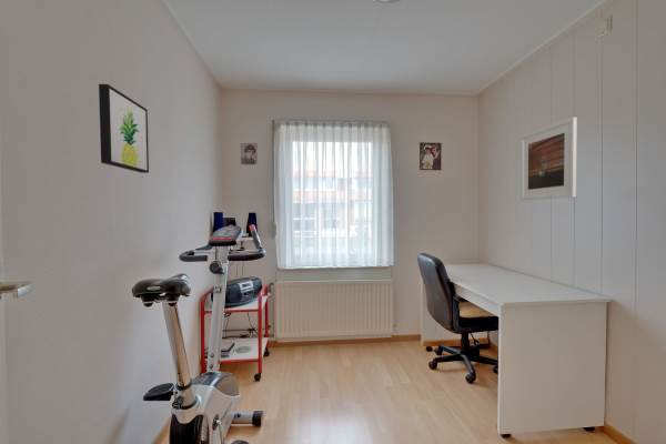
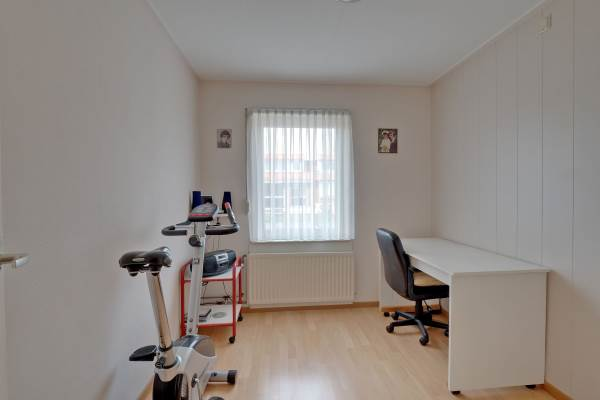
- wall art (127, 133)
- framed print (545, 163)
